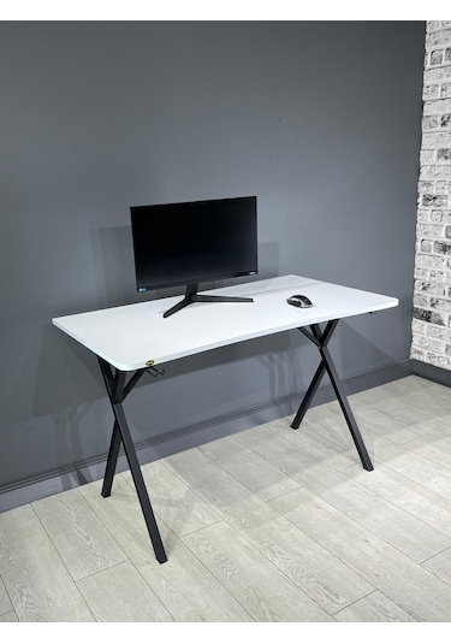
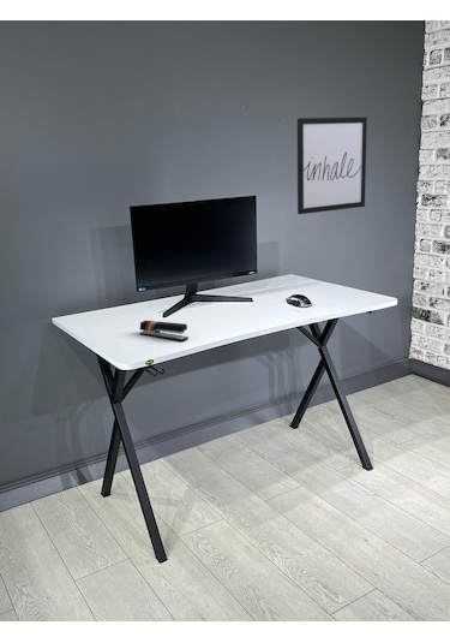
+ wall art (332, 165)
+ stapler (163, 328)
